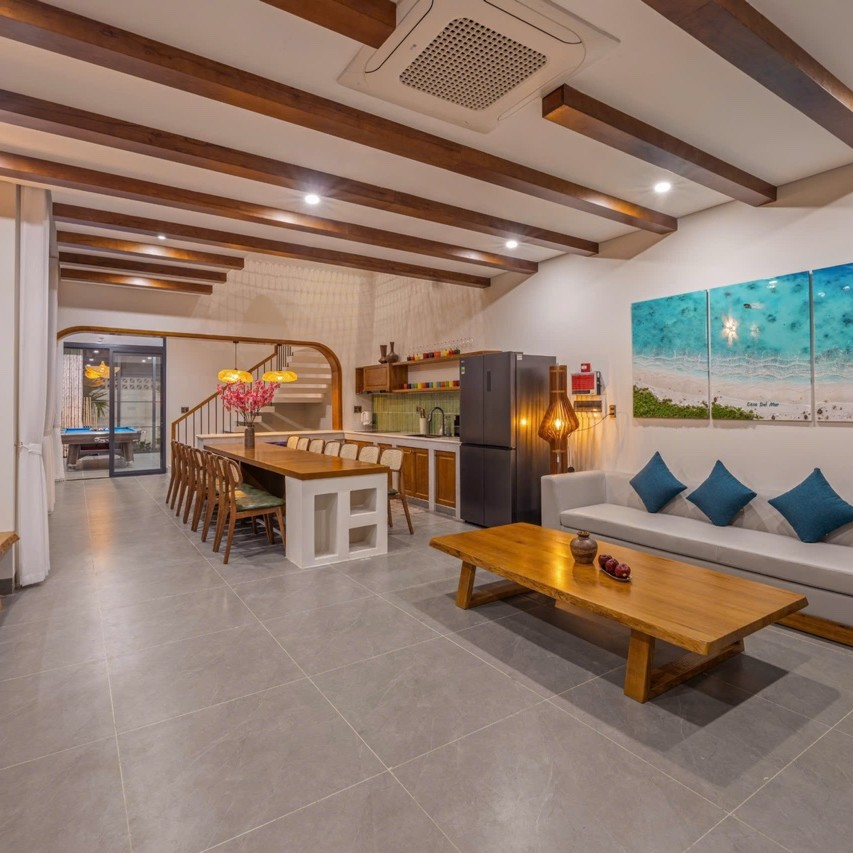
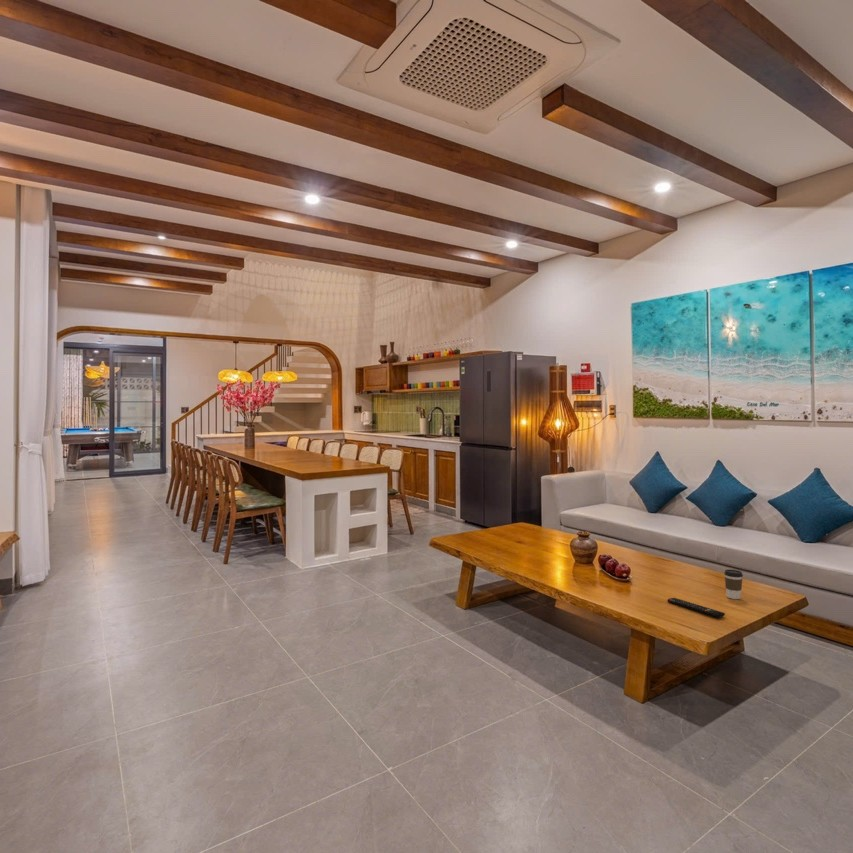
+ coffee cup (733, 584)
+ remote control (694, 607)
